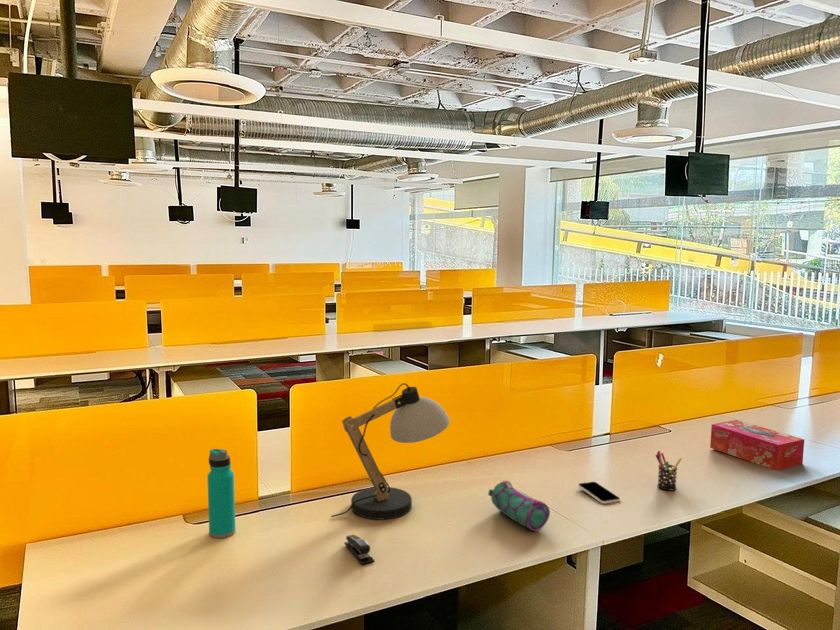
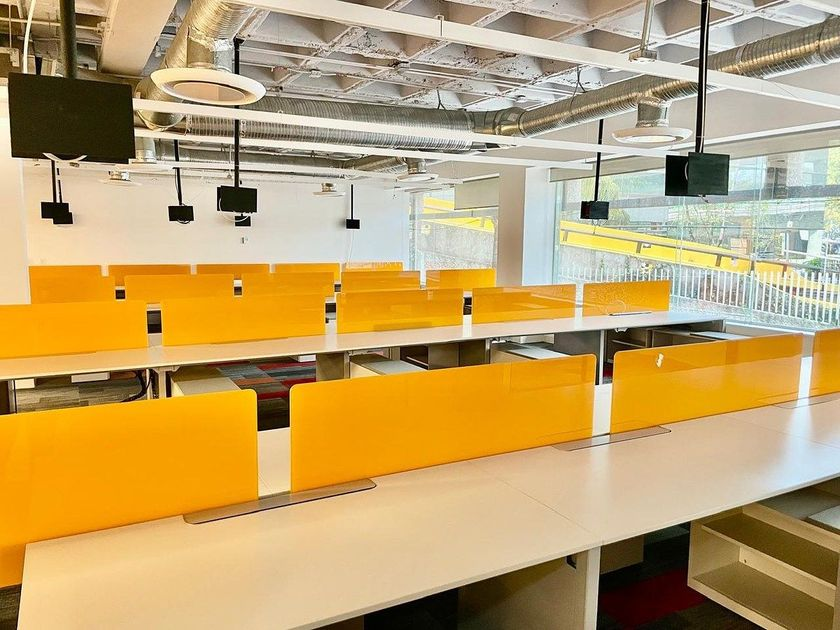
- pen holder (666, 470)
- desk lamp (394, 440)
- smartphone (598, 492)
- stapler (358, 545)
- tissue box (755, 443)
- water bottle (221, 491)
- pencil case (518, 504)
